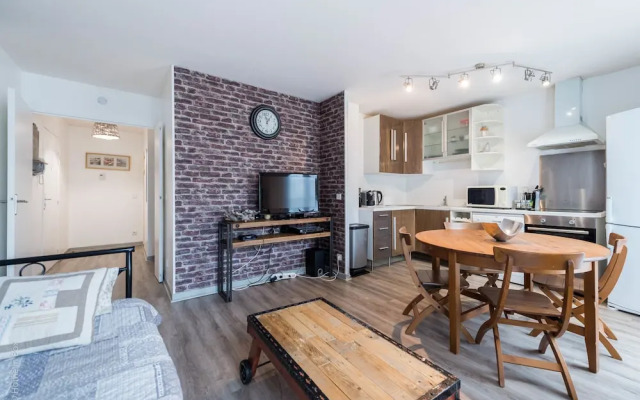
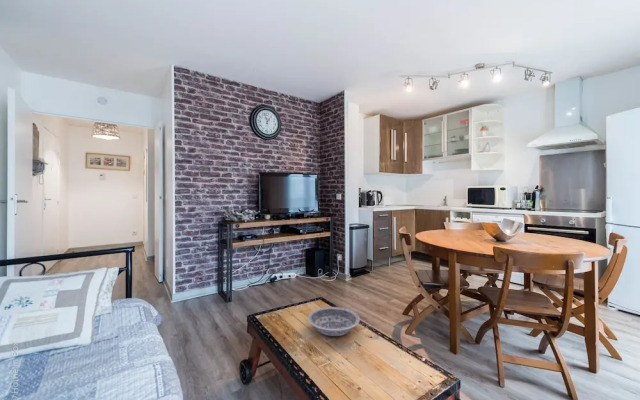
+ bowl (333, 324)
